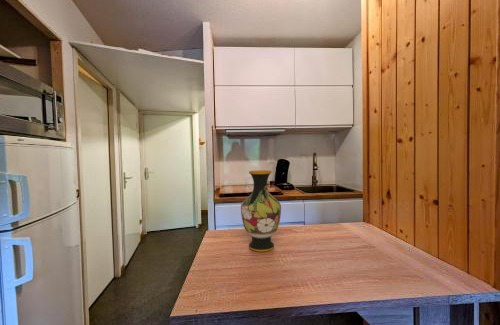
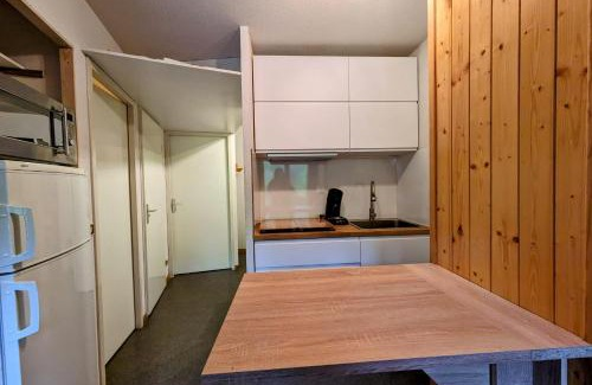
- vase (260, 209)
